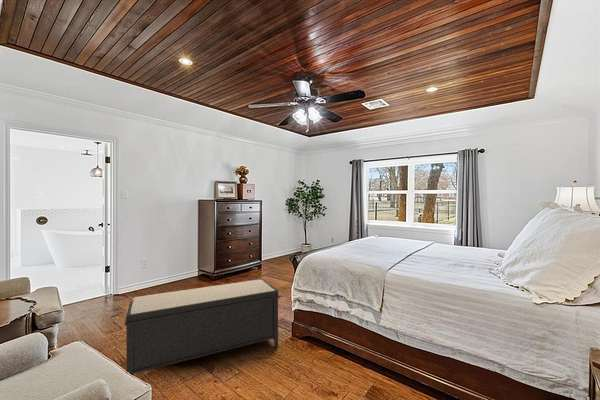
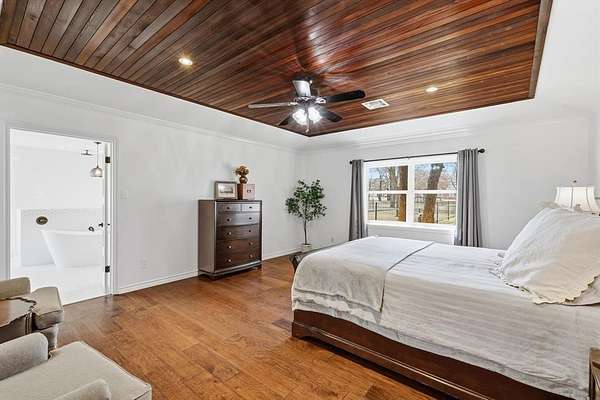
- bench (207, 323)
